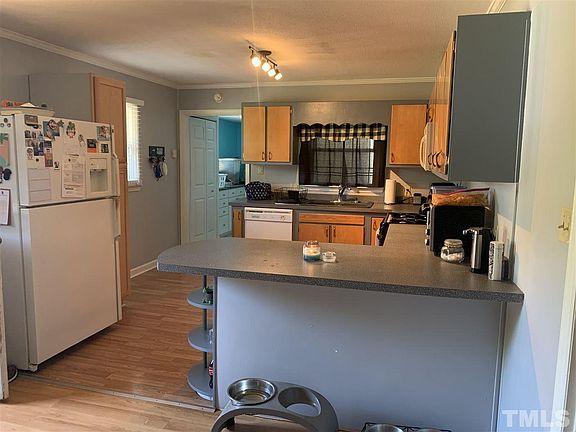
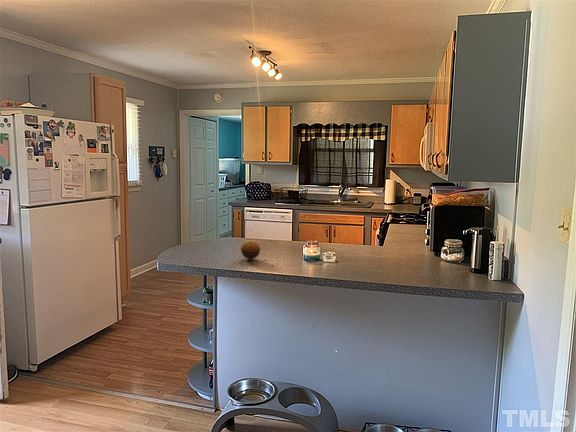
+ fruit (250, 249)
